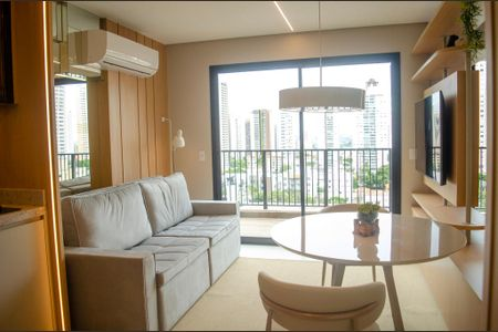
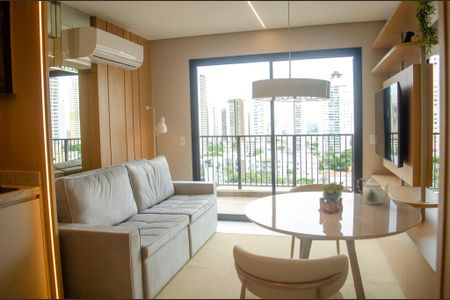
+ teapot (373, 189)
